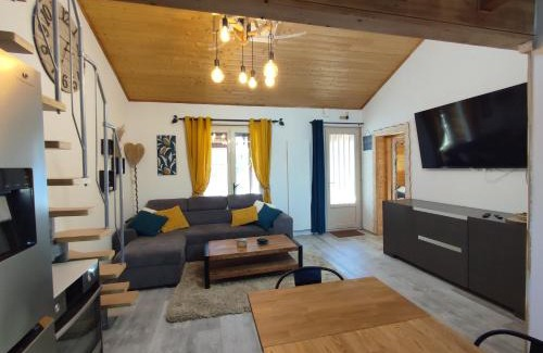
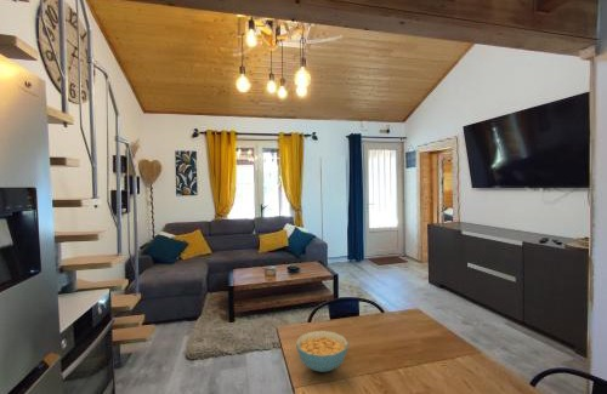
+ cereal bowl (322, 354)
